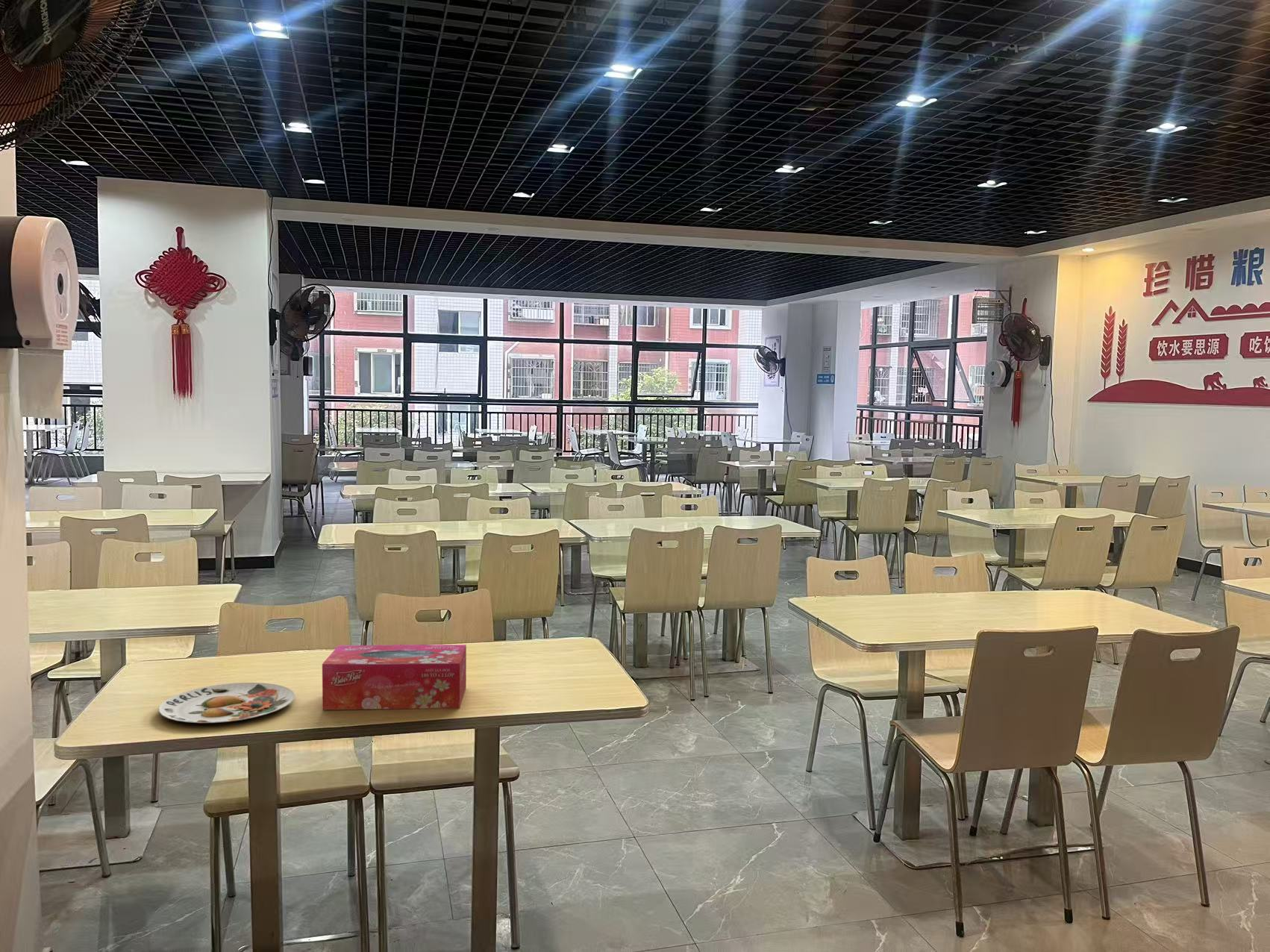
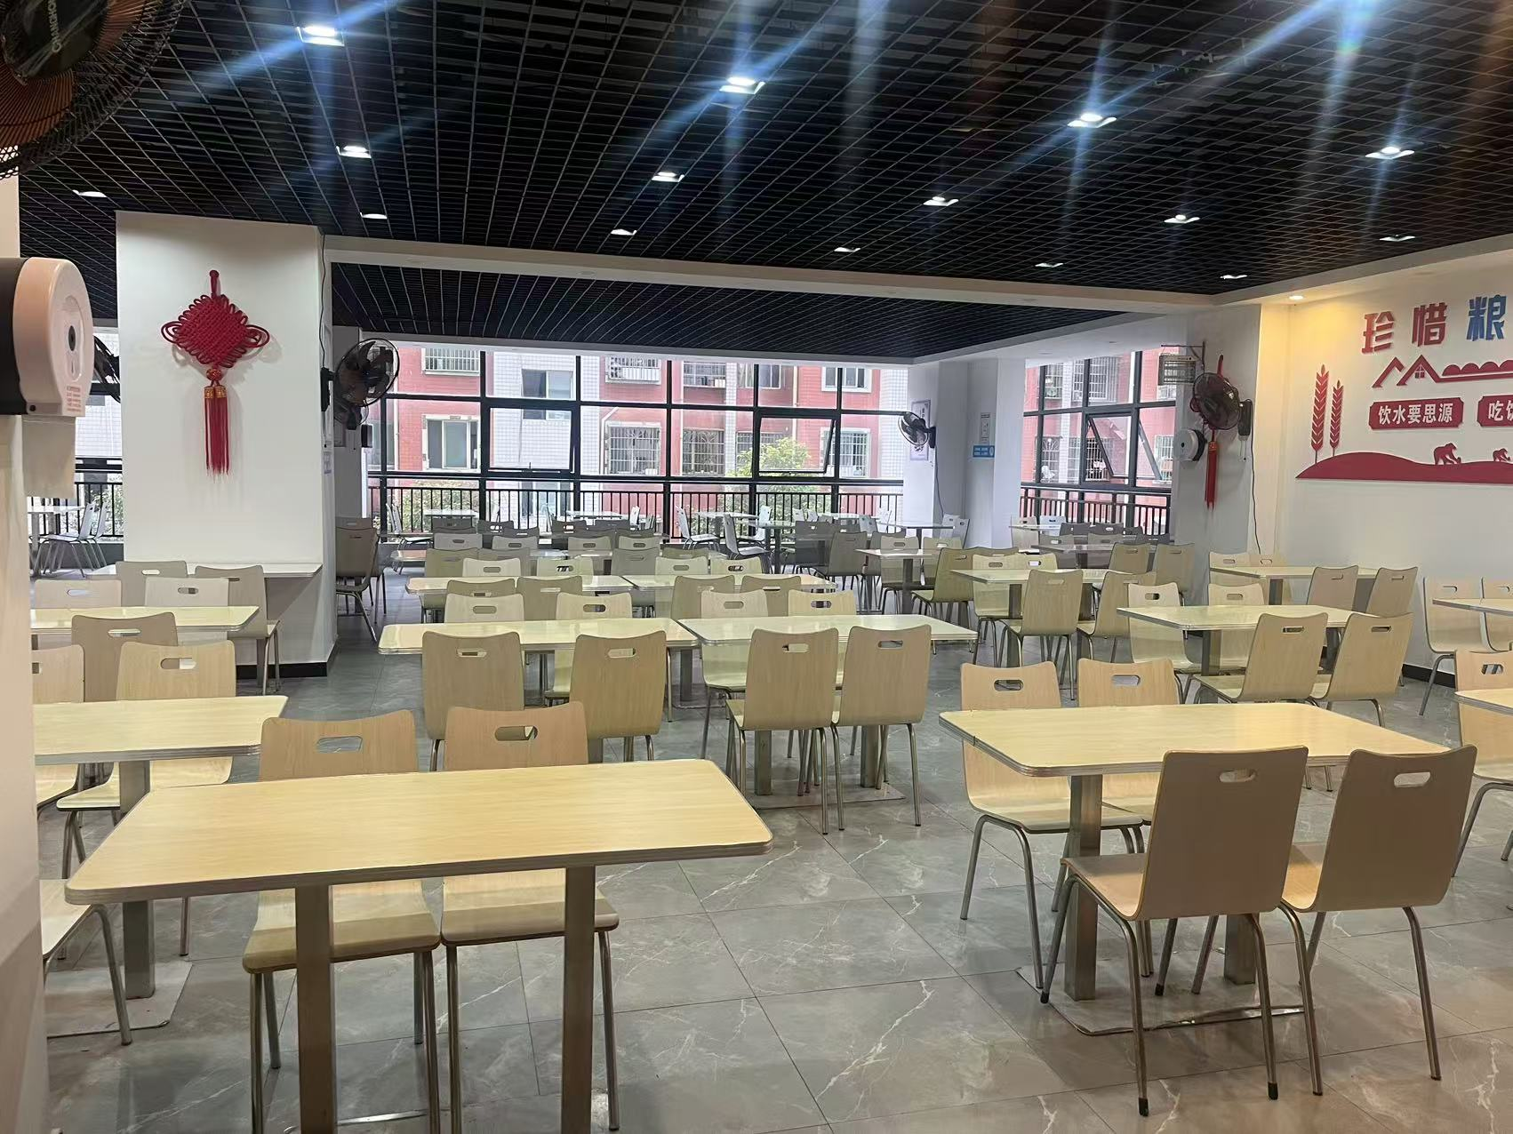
- tissue box (397, 676)
- plate (228, 704)
